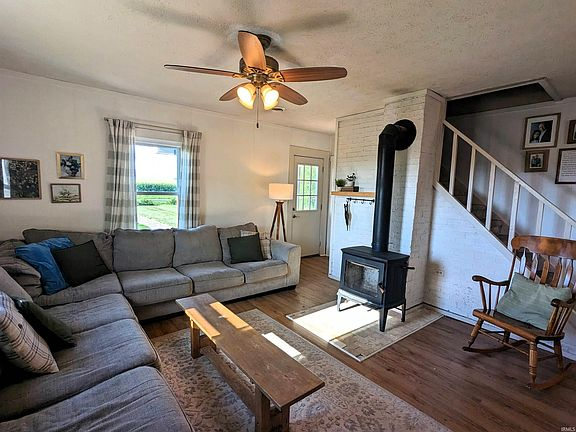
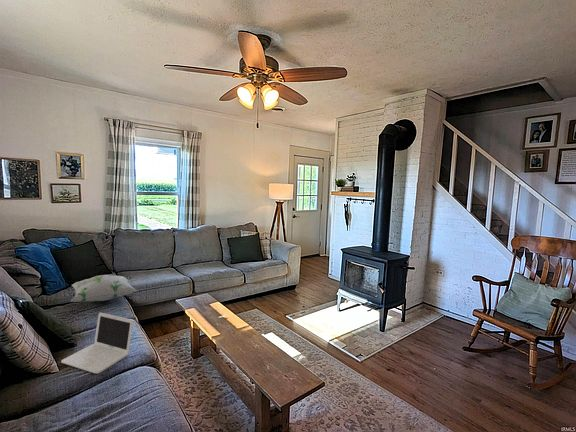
+ decorative pillow (104, 287)
+ laptop (98, 340)
